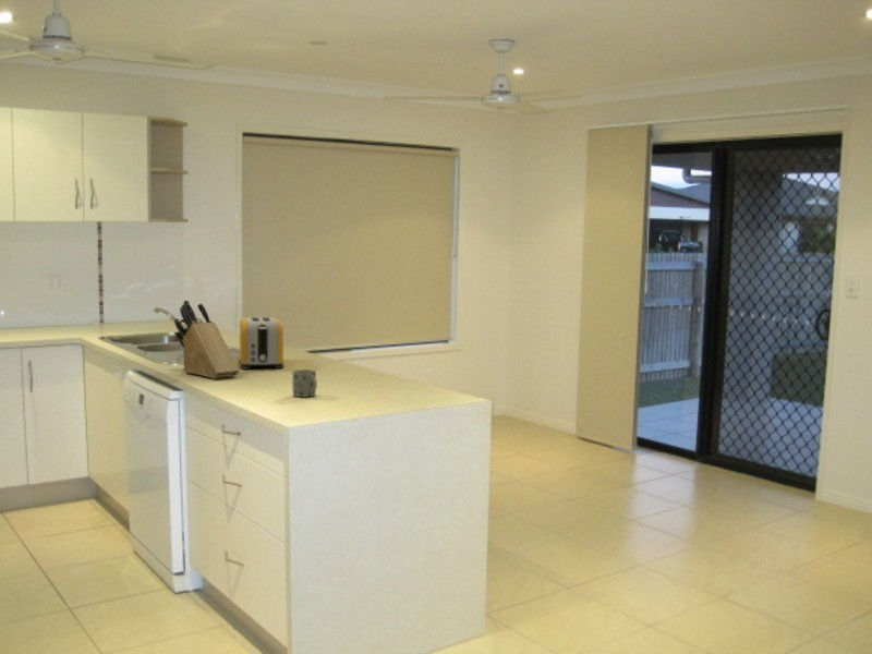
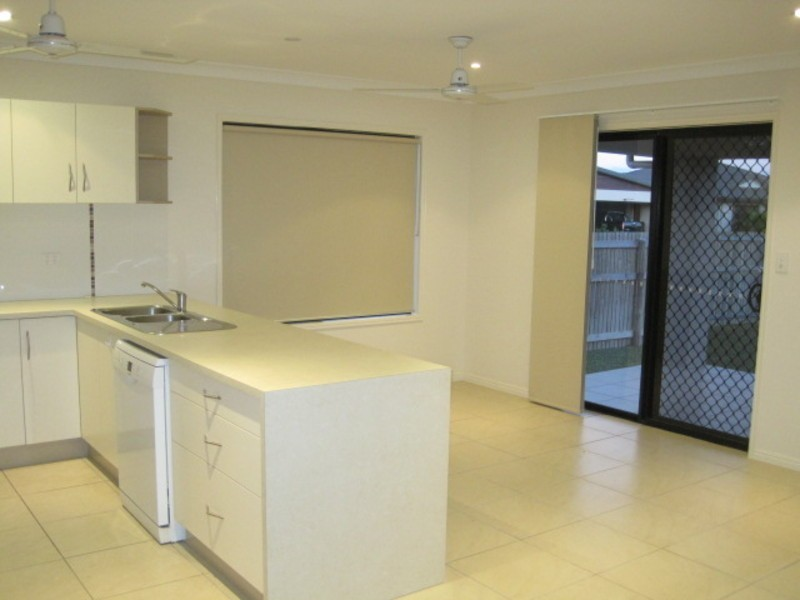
- knife block (205, 337)
- mug (306, 384)
- toaster (261, 341)
